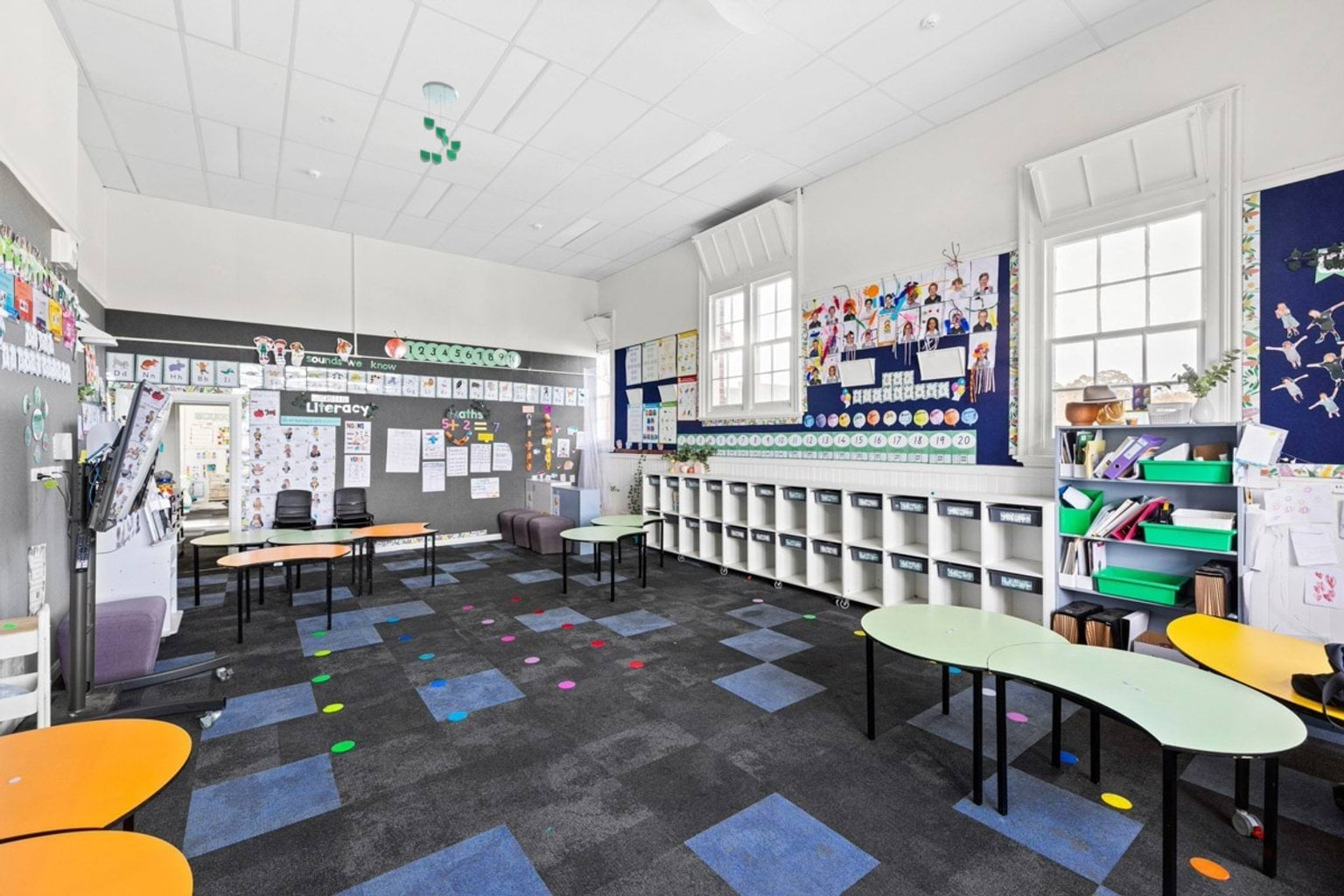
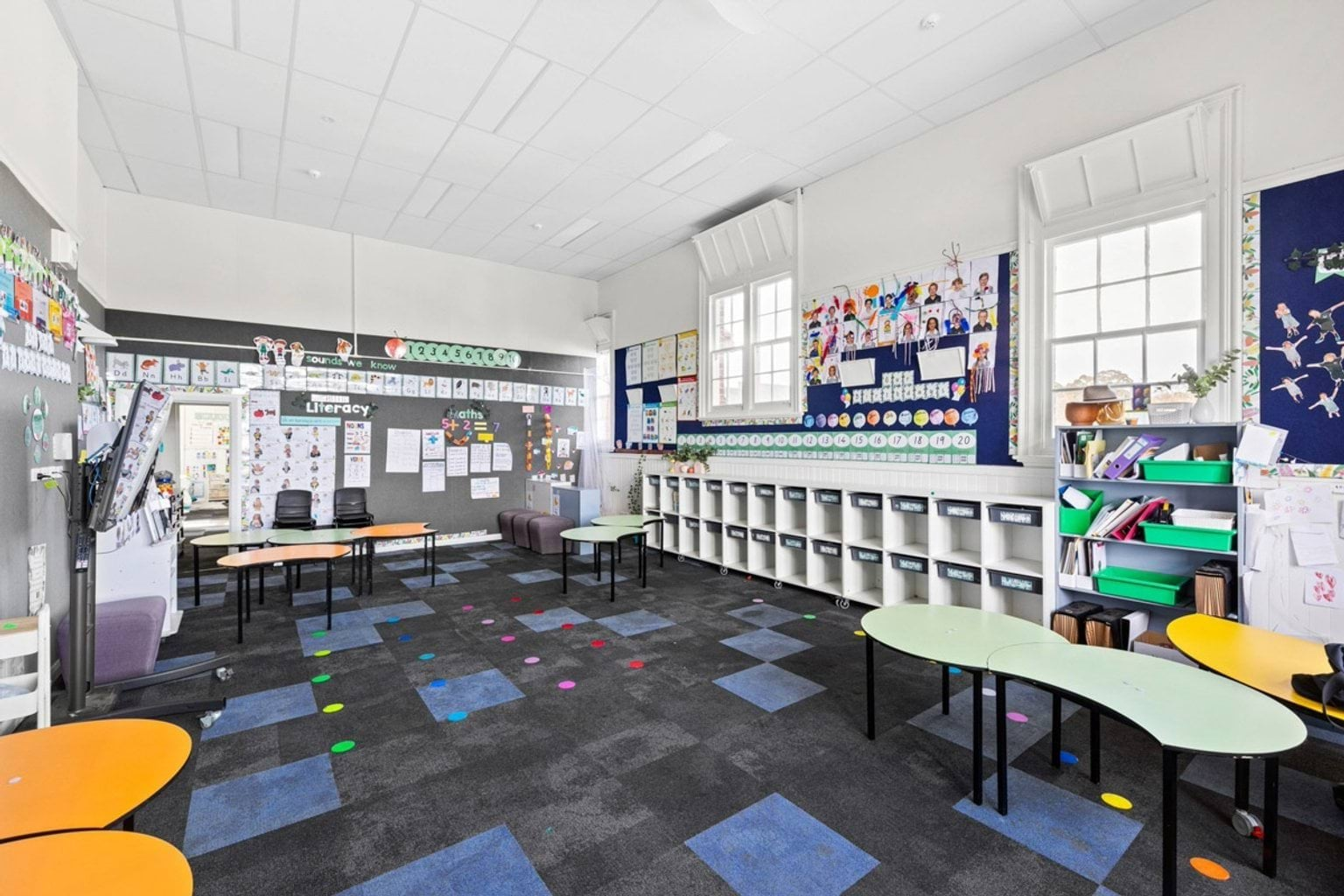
- ceiling mobile (440, 126)
